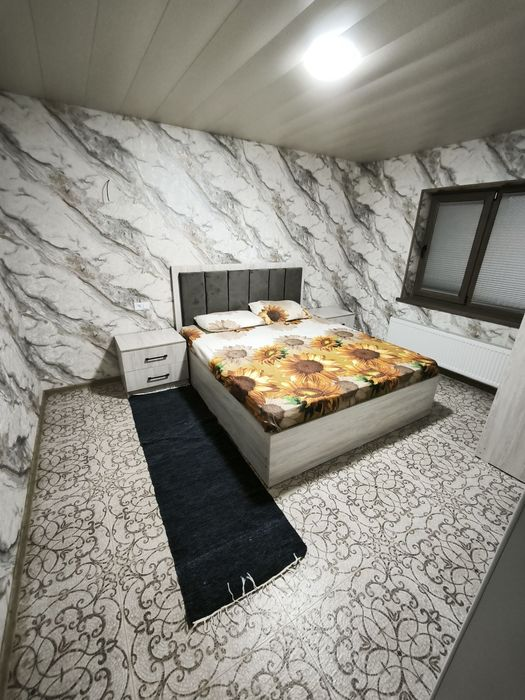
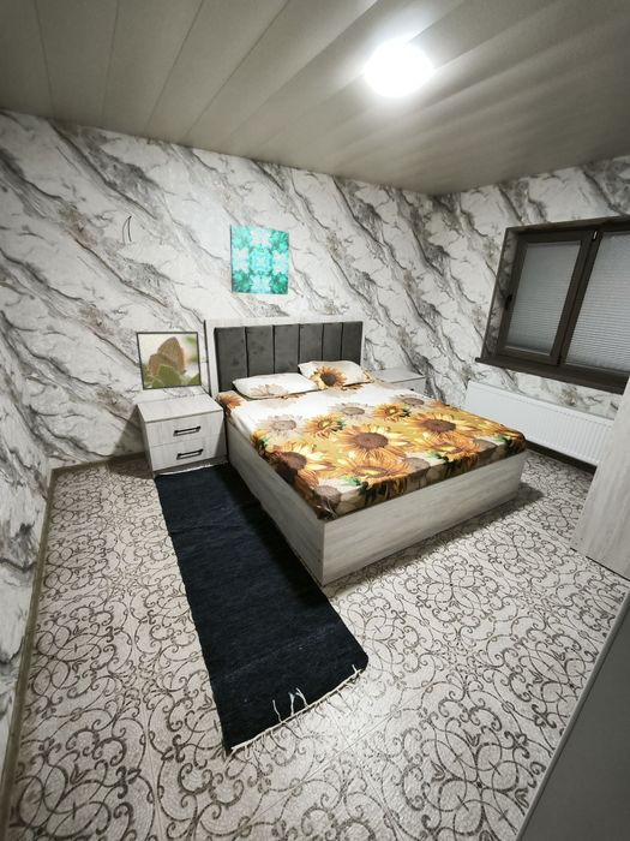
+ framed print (170, 360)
+ wall art (260, 262)
